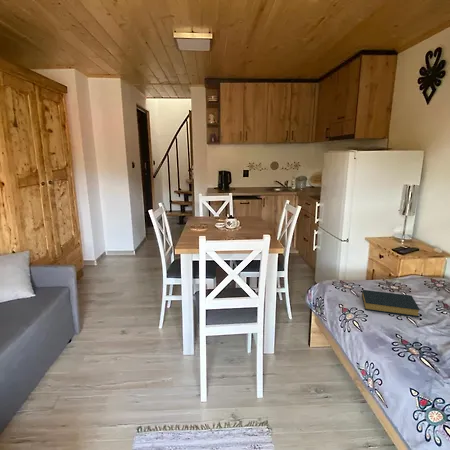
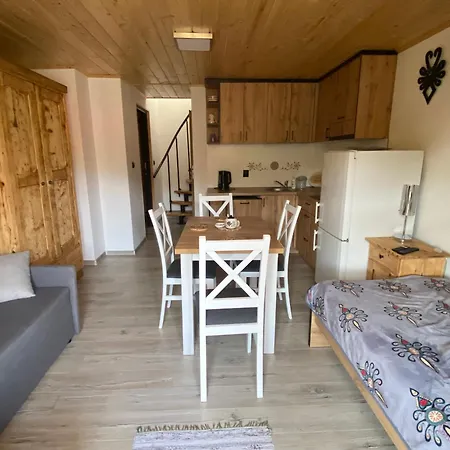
- hardback book (388, 302)
